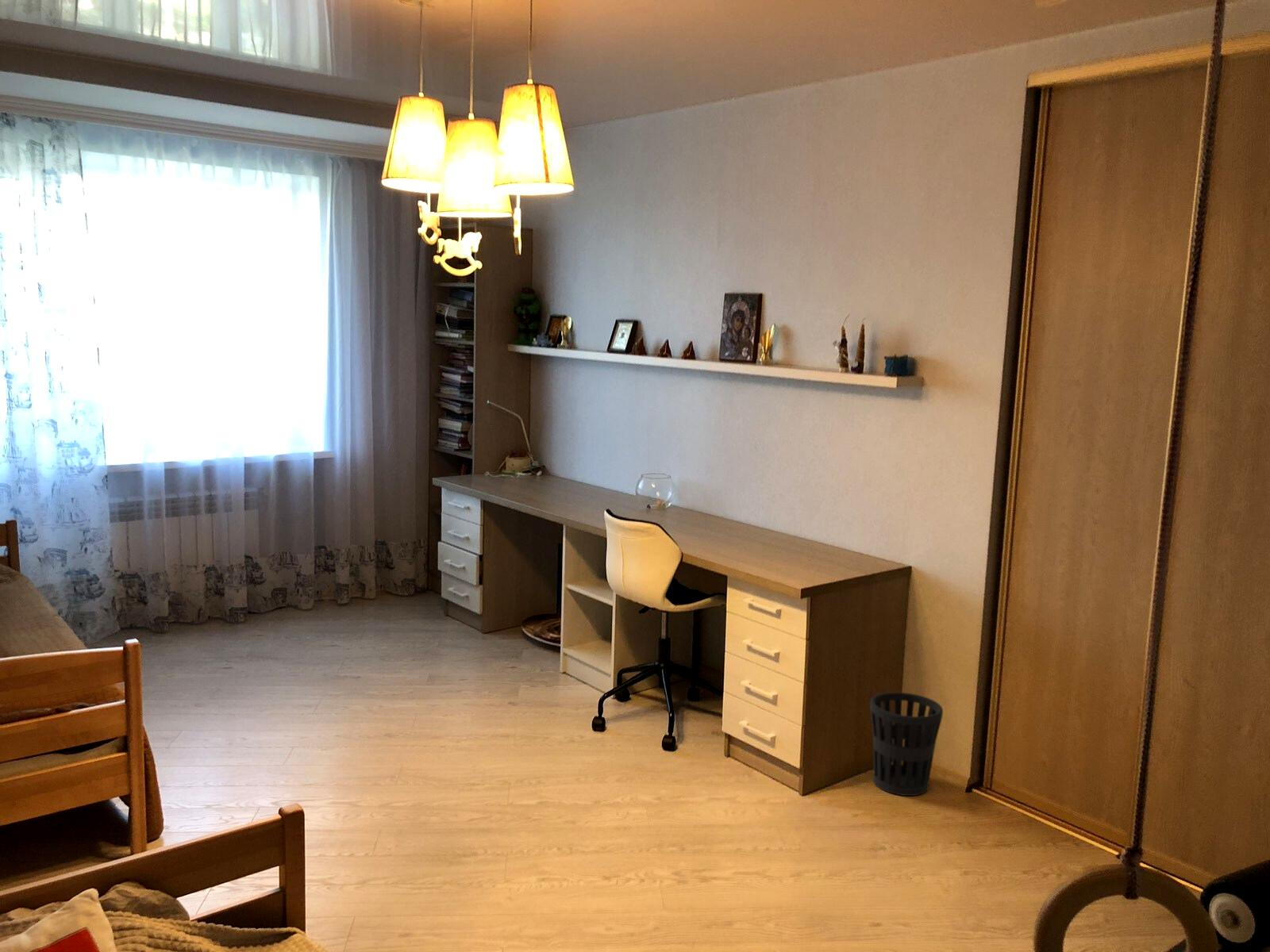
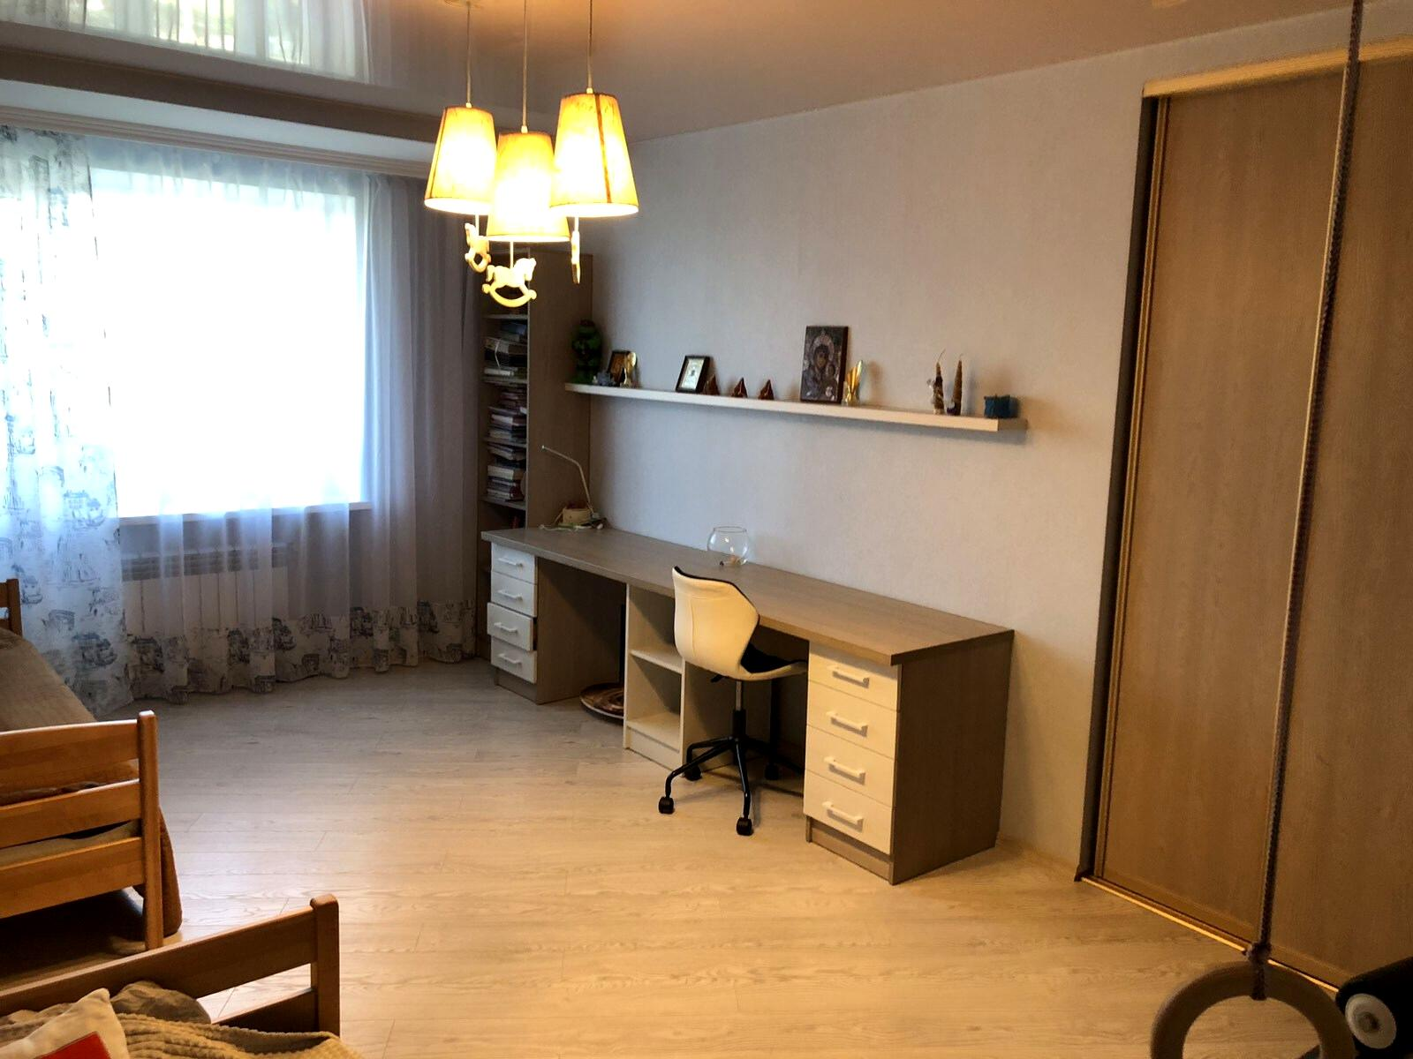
- wastebasket (902, 743)
